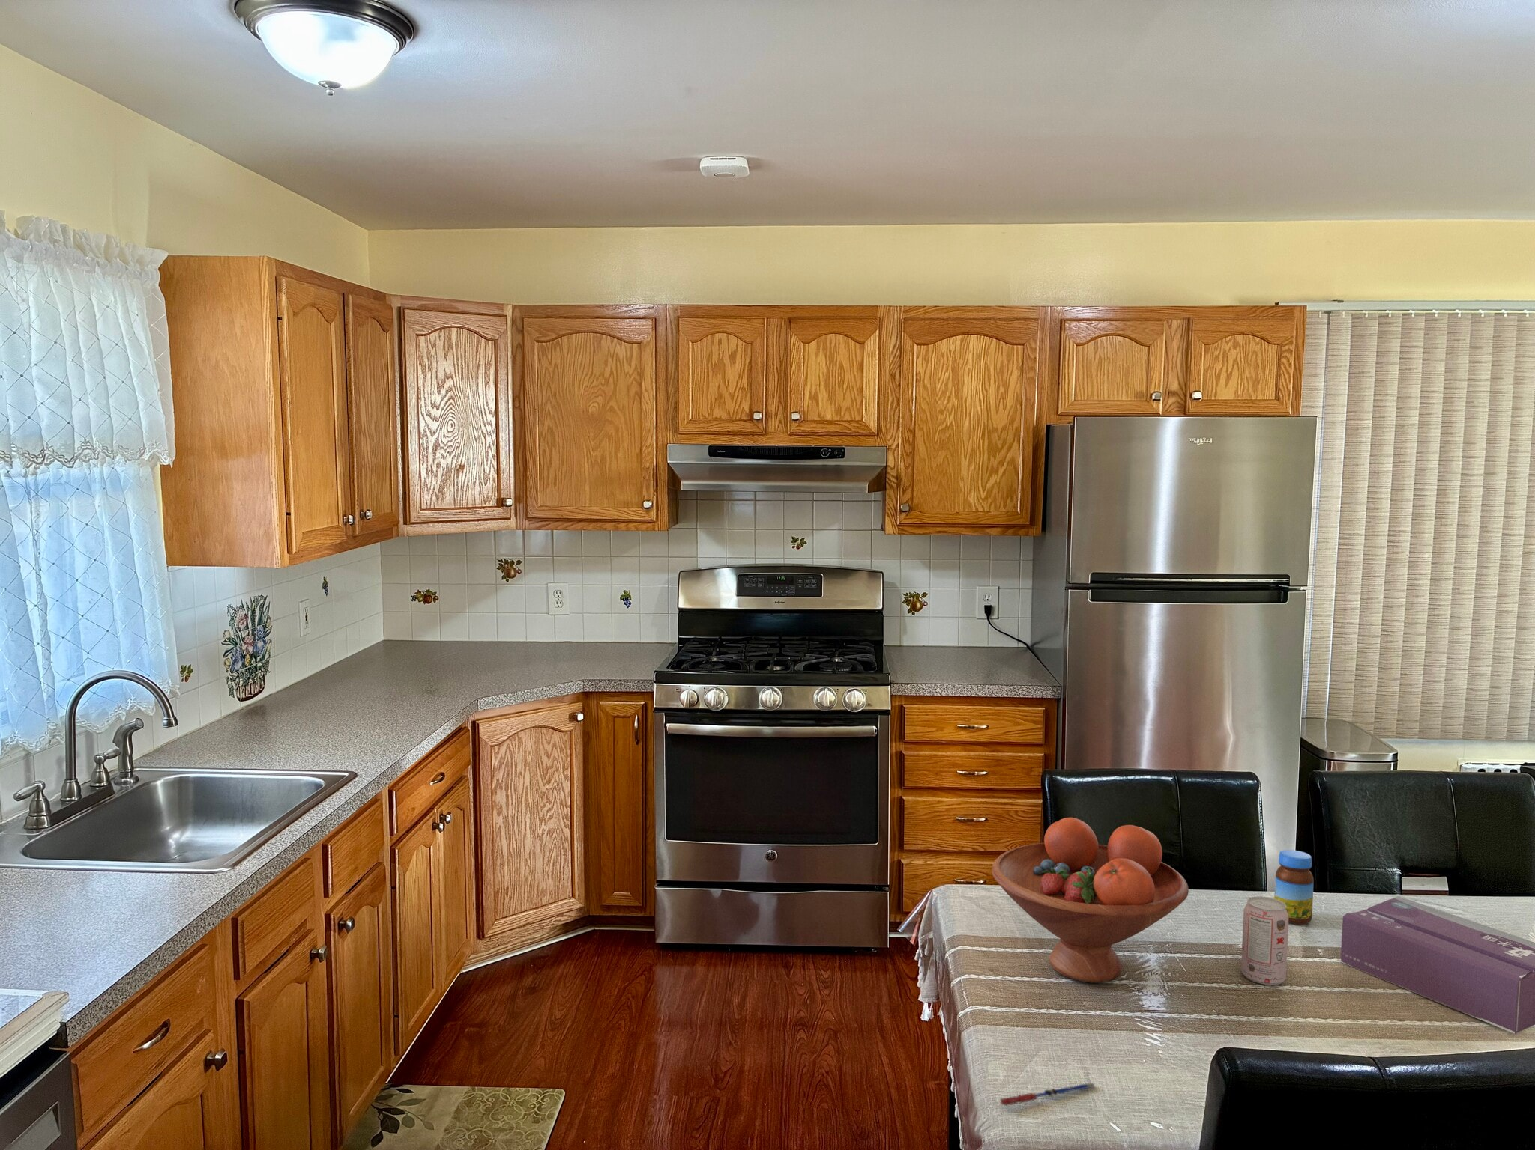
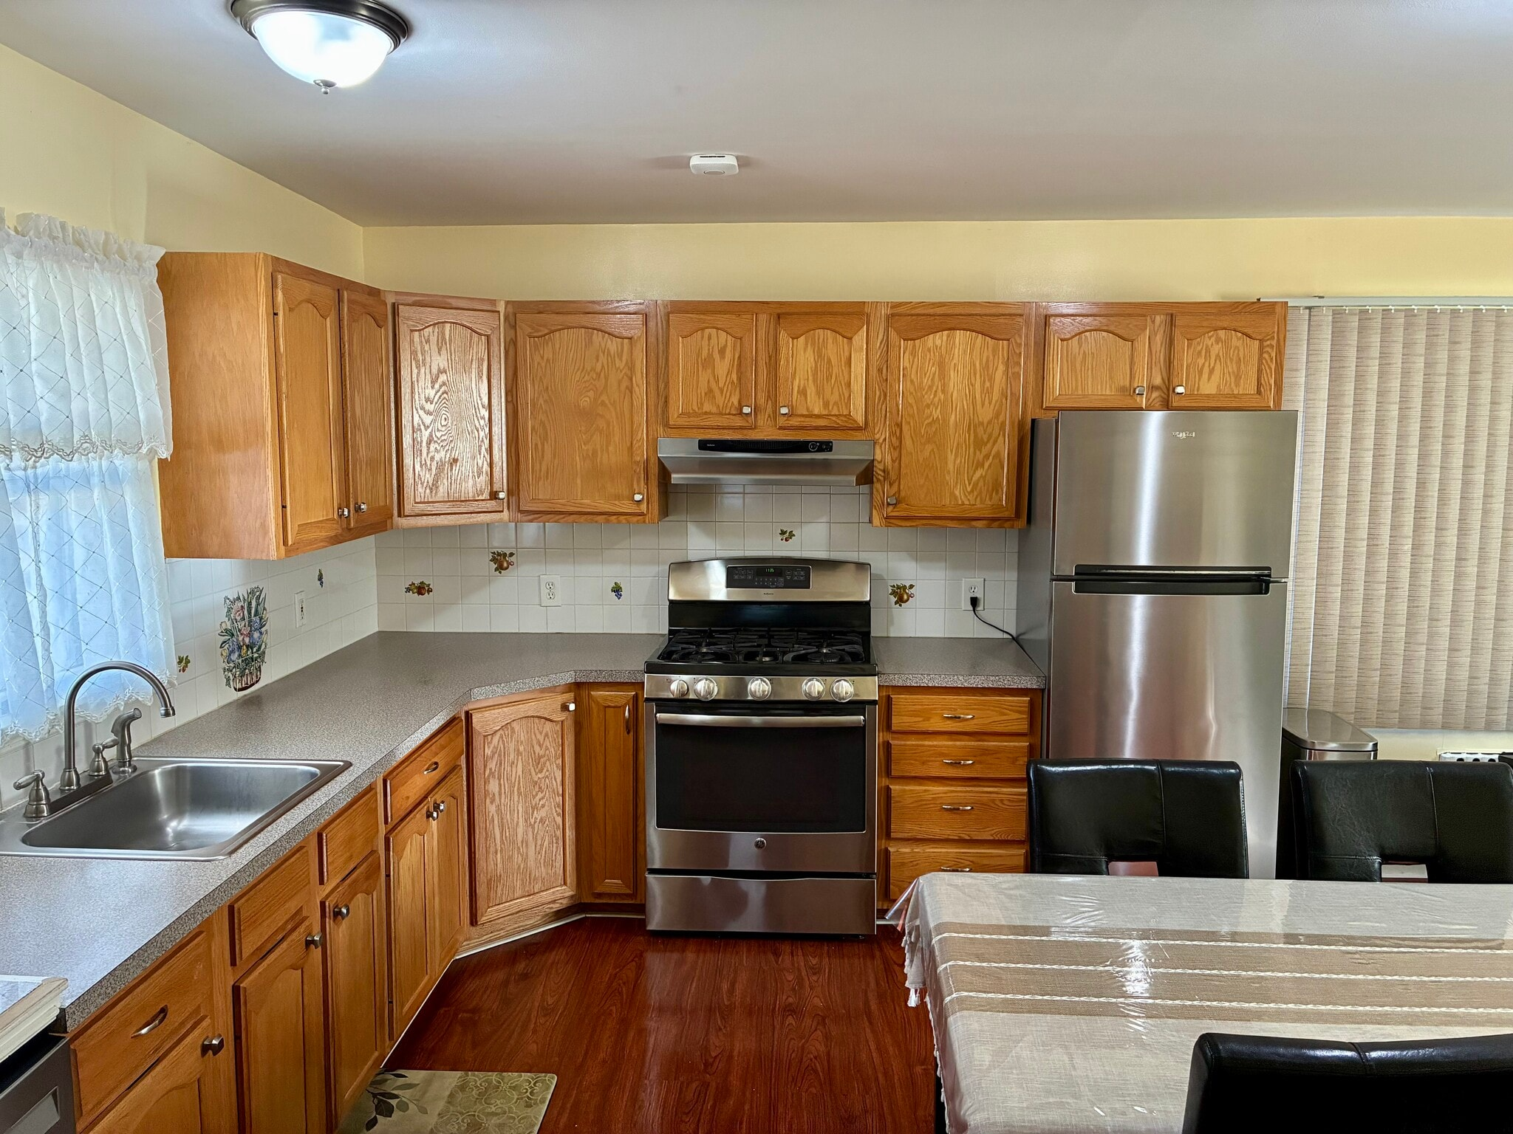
- pen (1048, 1092)
- beverage can (1264, 940)
- jar (1293, 885)
- tissue box (1452, 958)
- fruit bowl (1087, 901)
